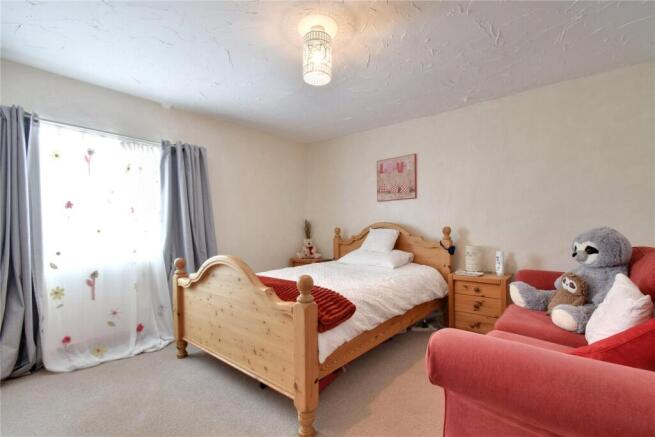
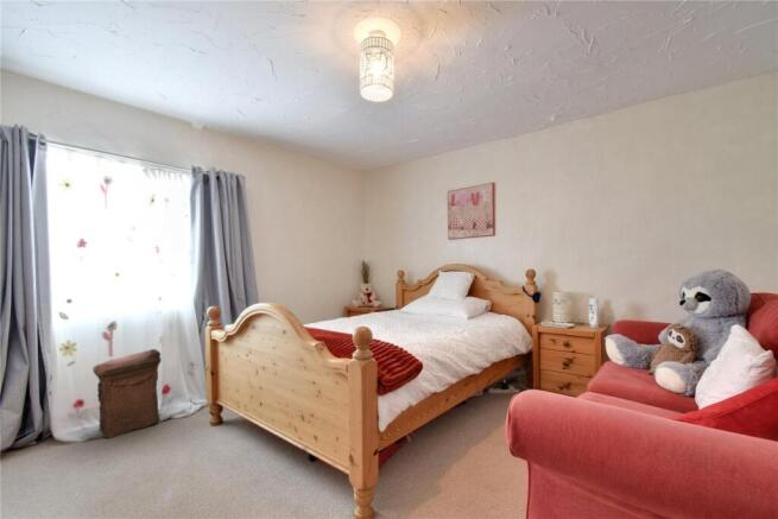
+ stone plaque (127, 390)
